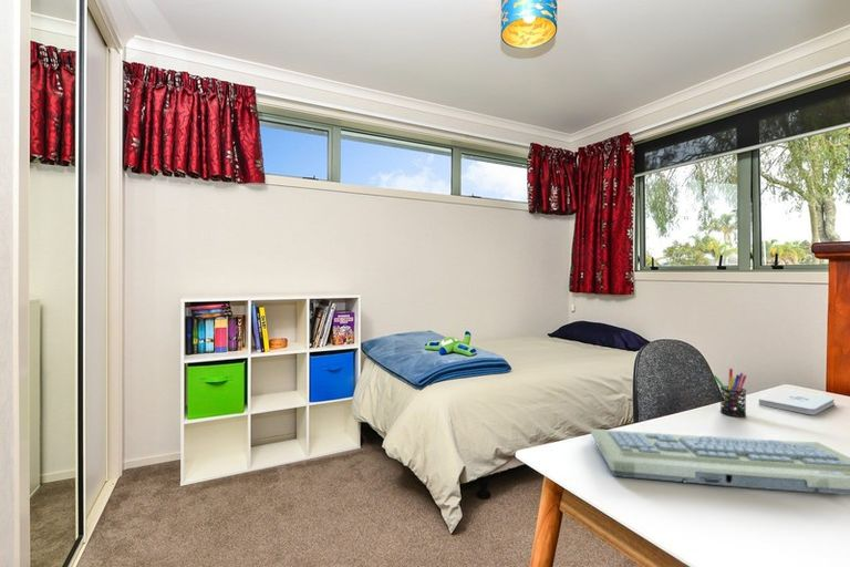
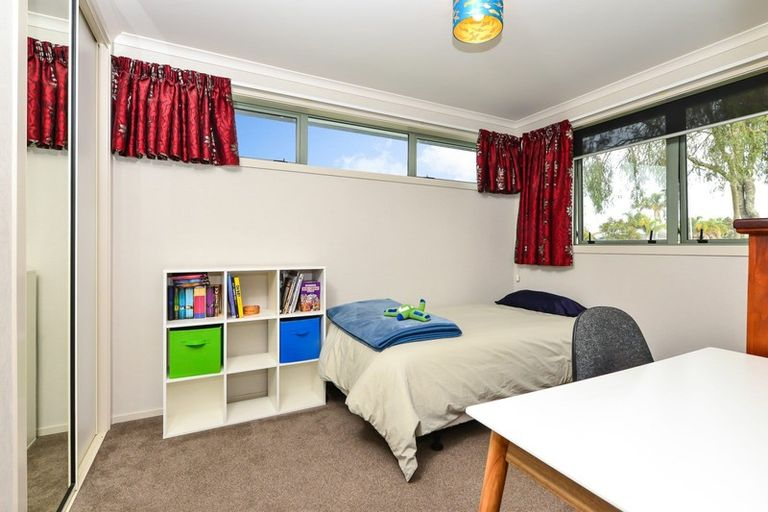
- notepad (797, 401)
- pen holder (729, 391)
- keyboard (721, 456)
